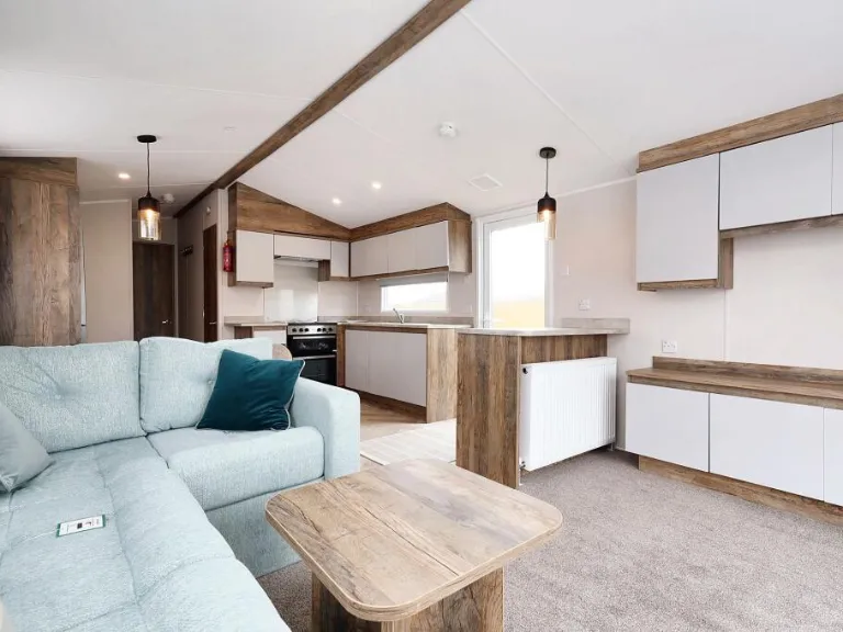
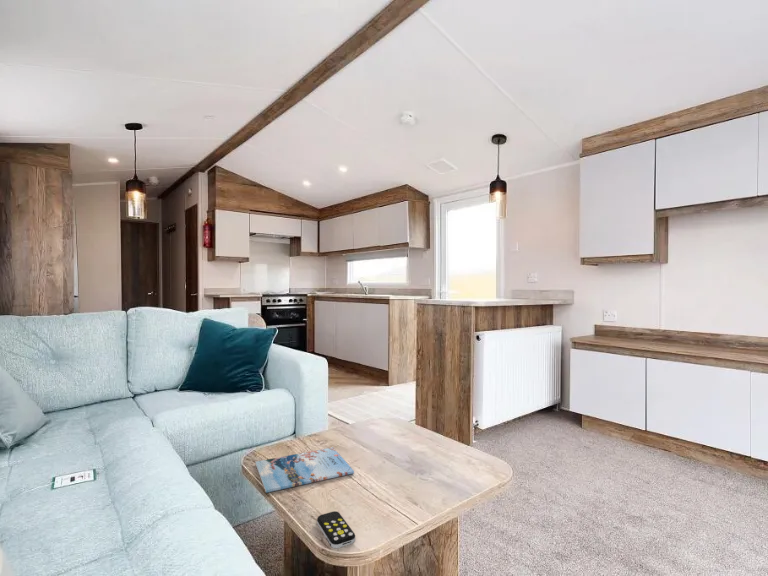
+ remote control (335, 528)
+ magazine (303, 467)
